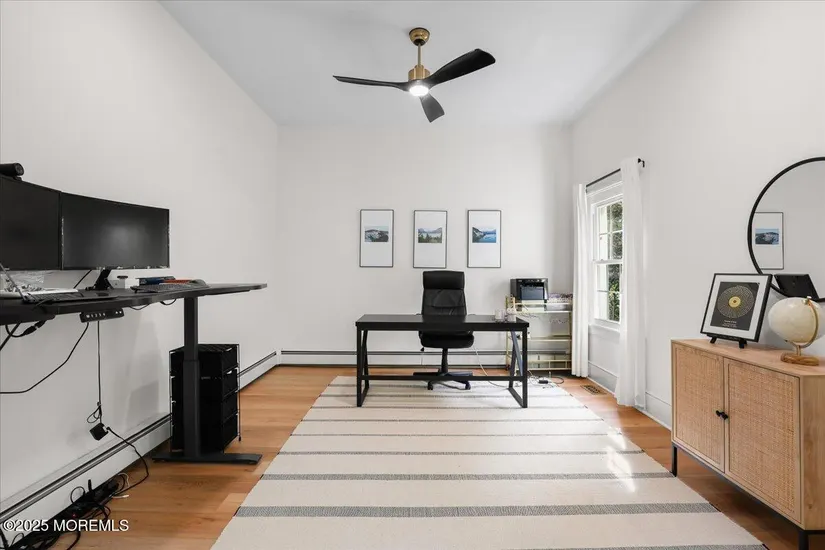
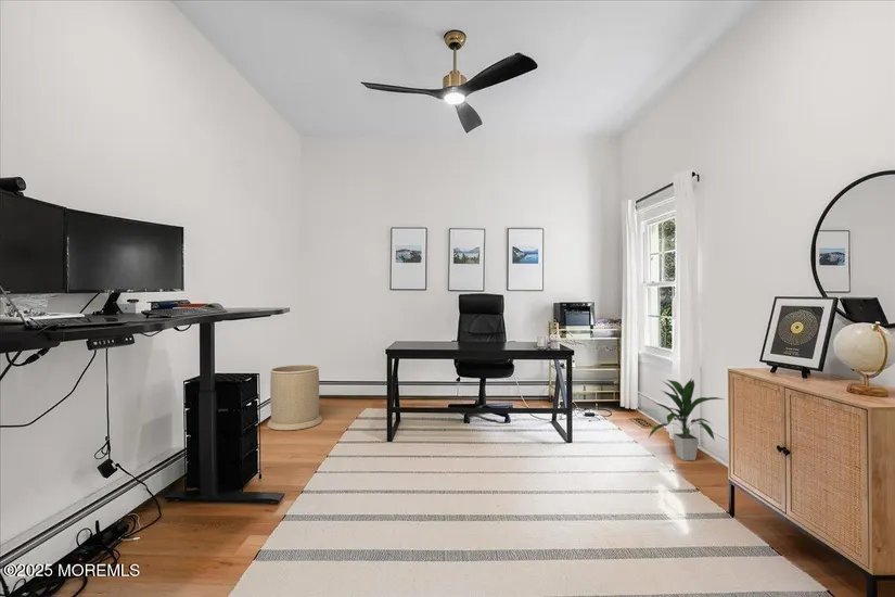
+ trash can (295, 395)
+ indoor plant (681, 416)
